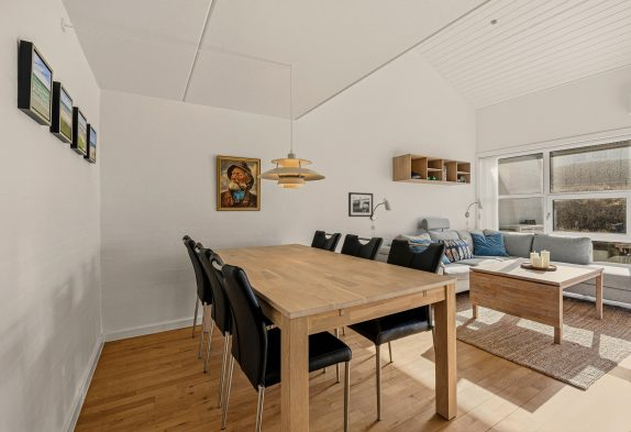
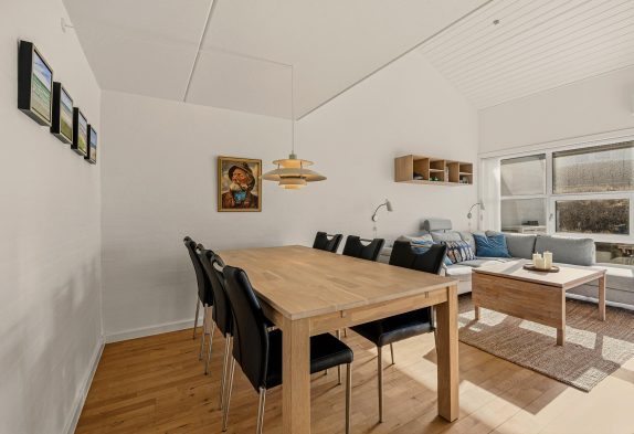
- picture frame (361, 204)
